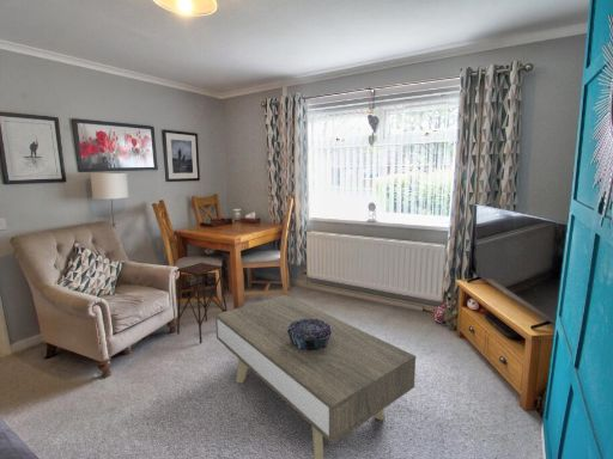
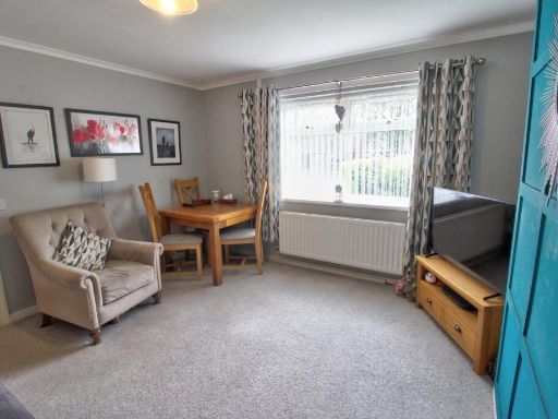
- decorative bowl (309, 335)
- side table (204, 300)
- coffee table (304, 365)
